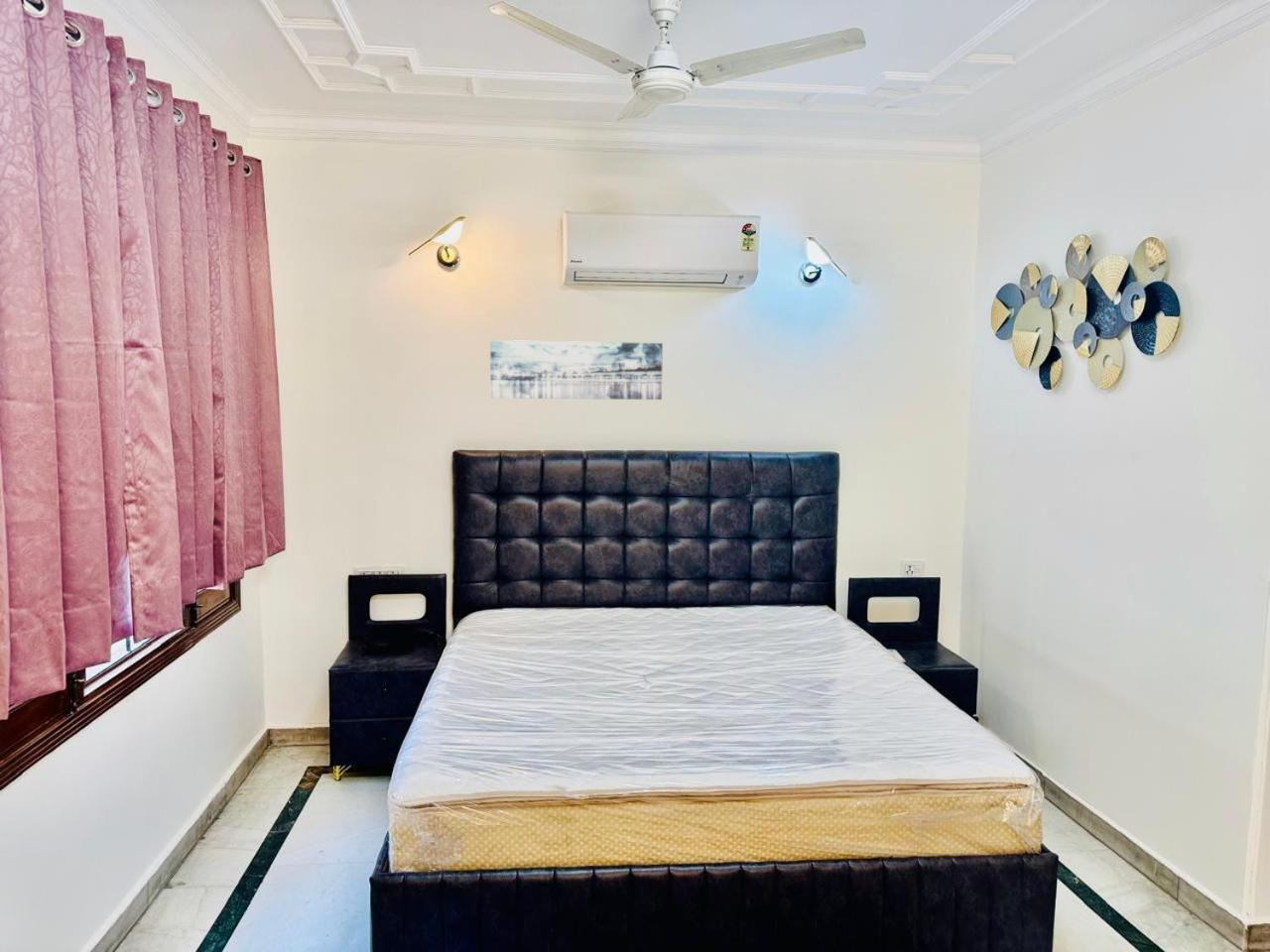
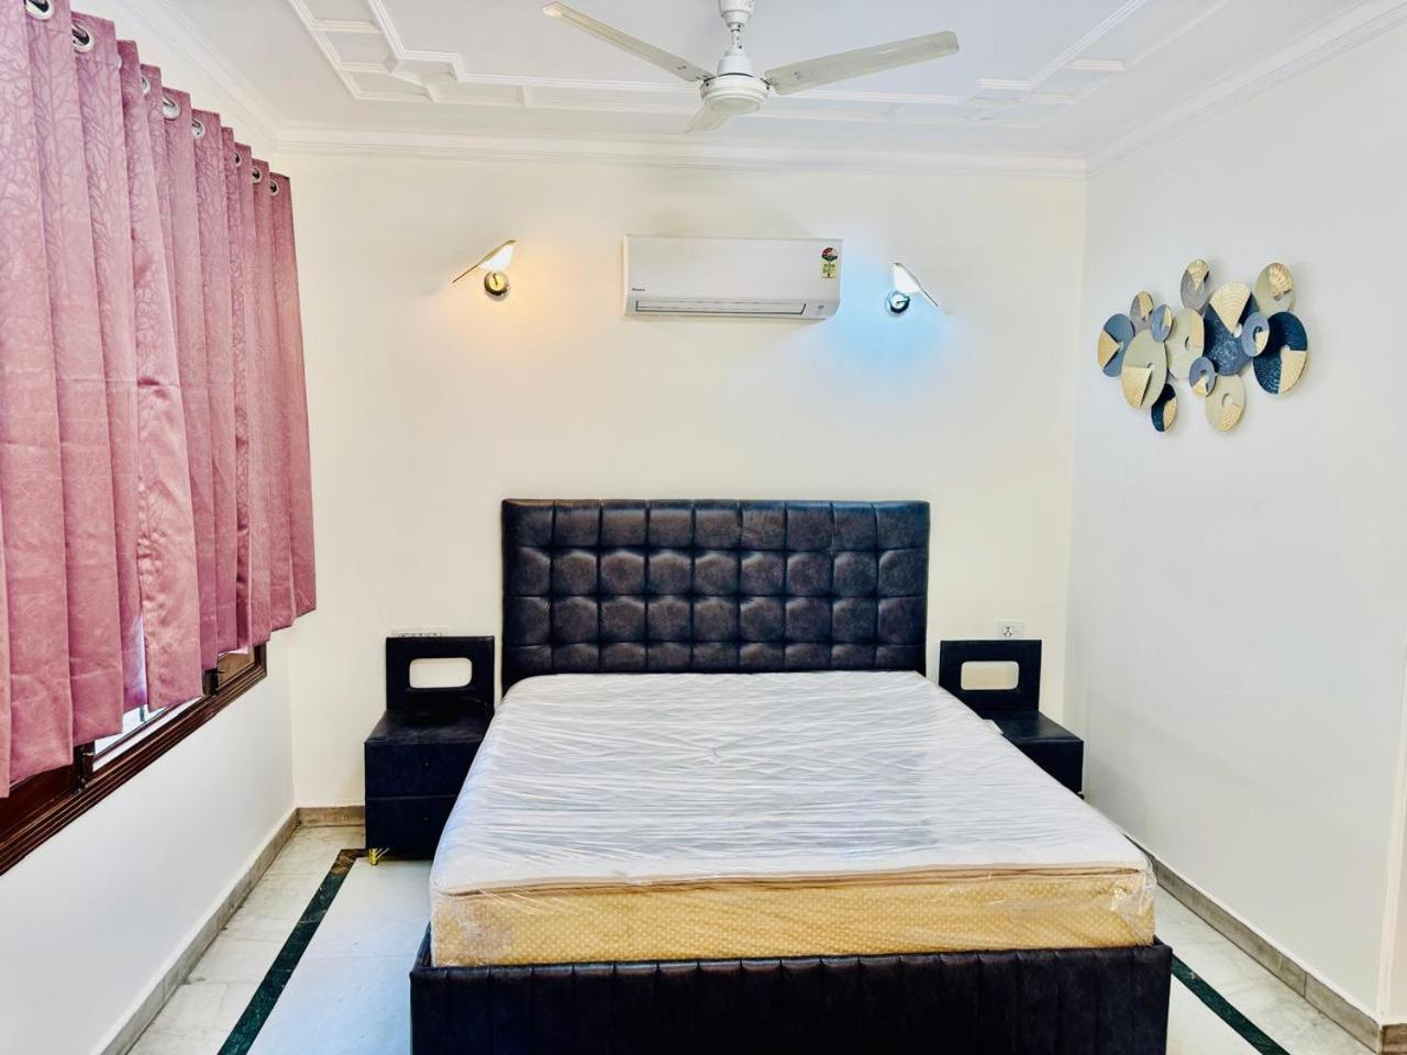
- wall art (576, 370)
